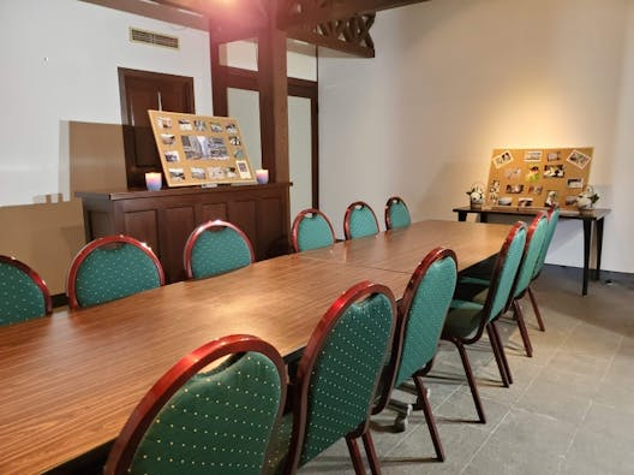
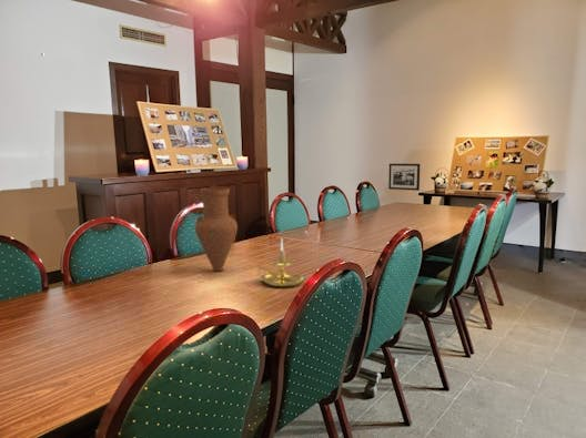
+ vase (216, 230)
+ candle holder (279, 261)
+ picture frame (404, 176)
